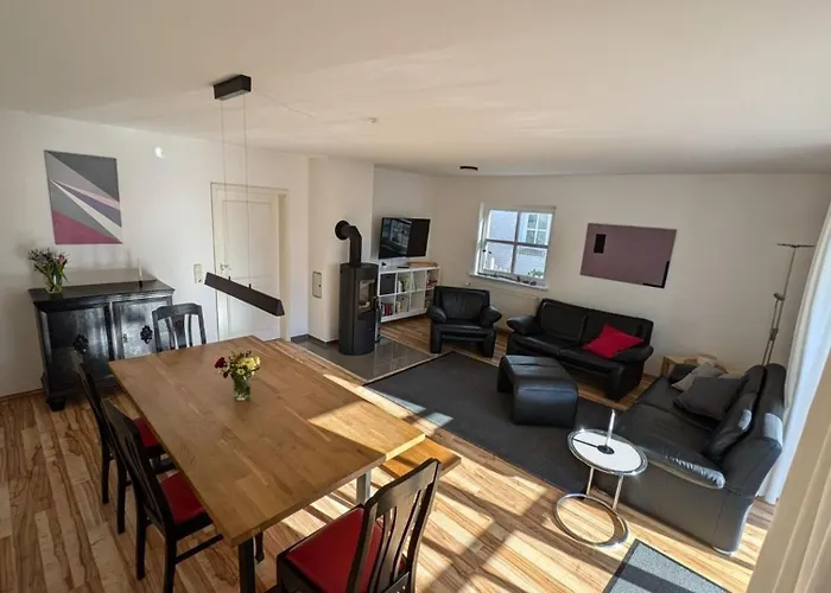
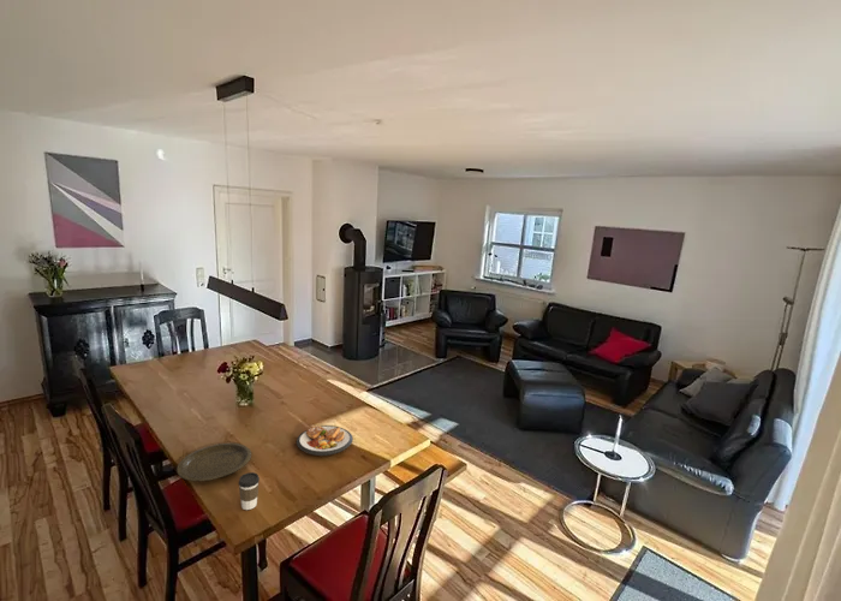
+ plate (215, 462)
+ coffee cup (249, 490)
+ plate (324, 438)
